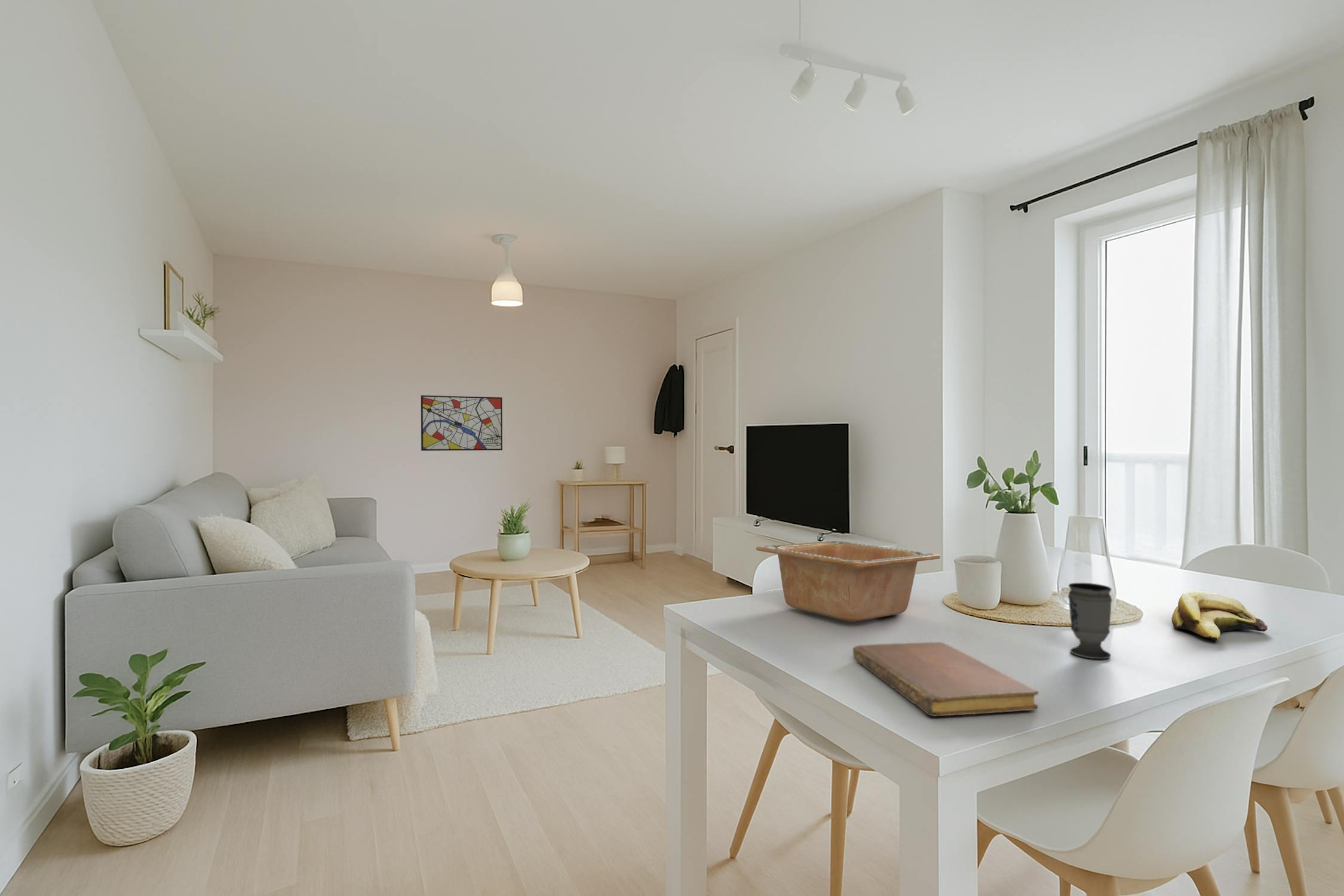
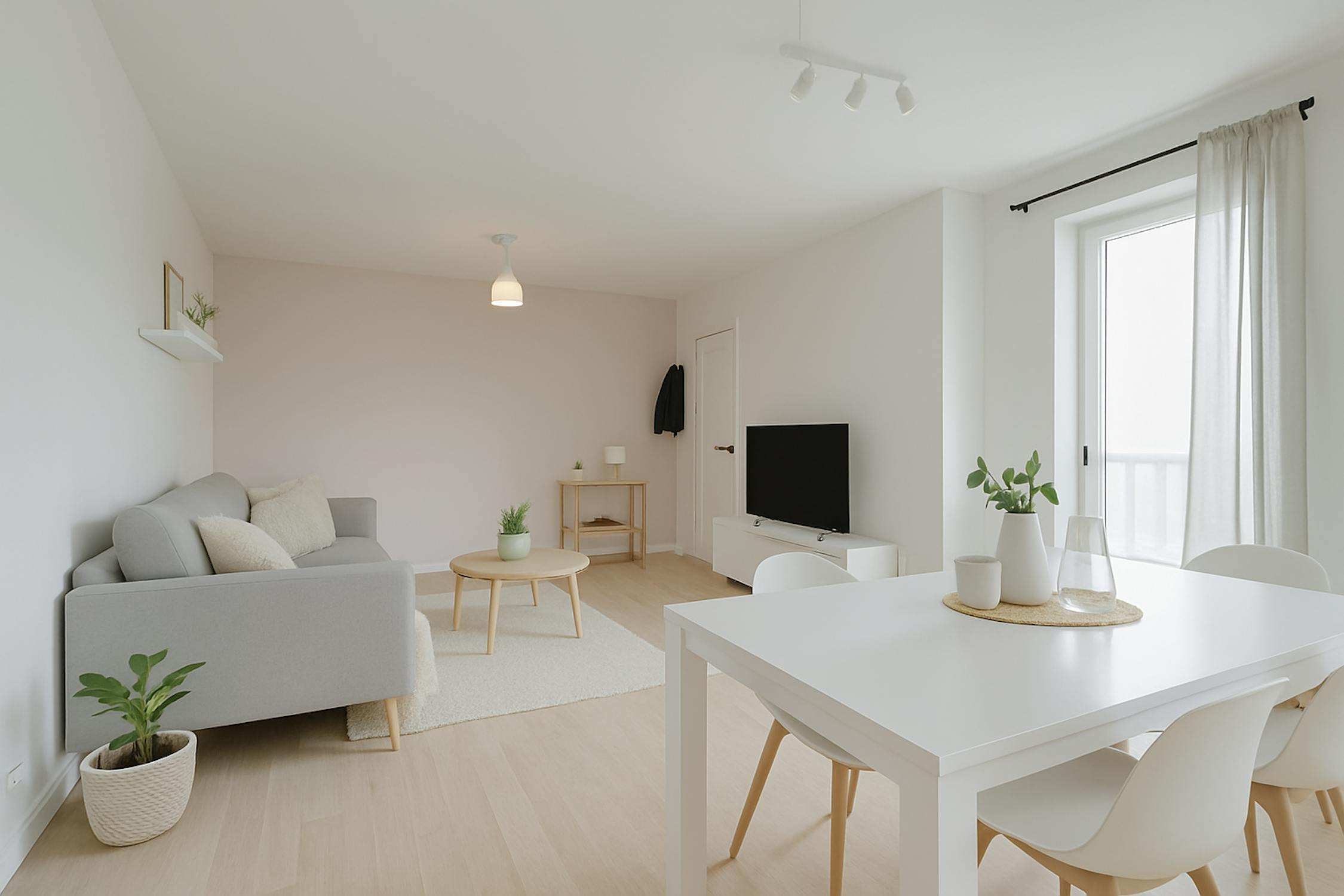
- notebook (937, 674)
- wall art (462, 423)
- banana (1220, 613)
- cup (1090, 620)
- serving bowl (846, 579)
